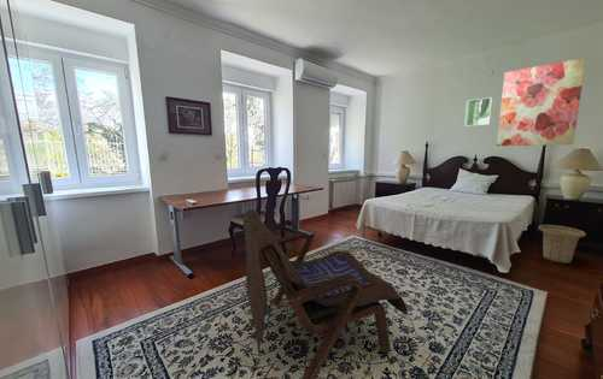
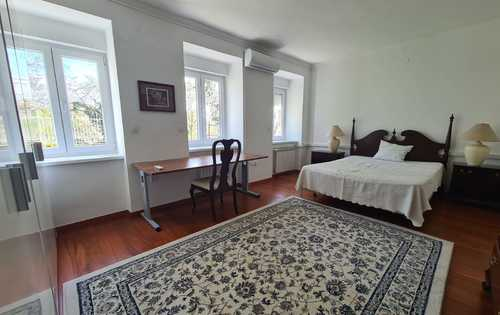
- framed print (478, 112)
- armchair (315, 271)
- wall art (537, 106)
- basket (558, 244)
